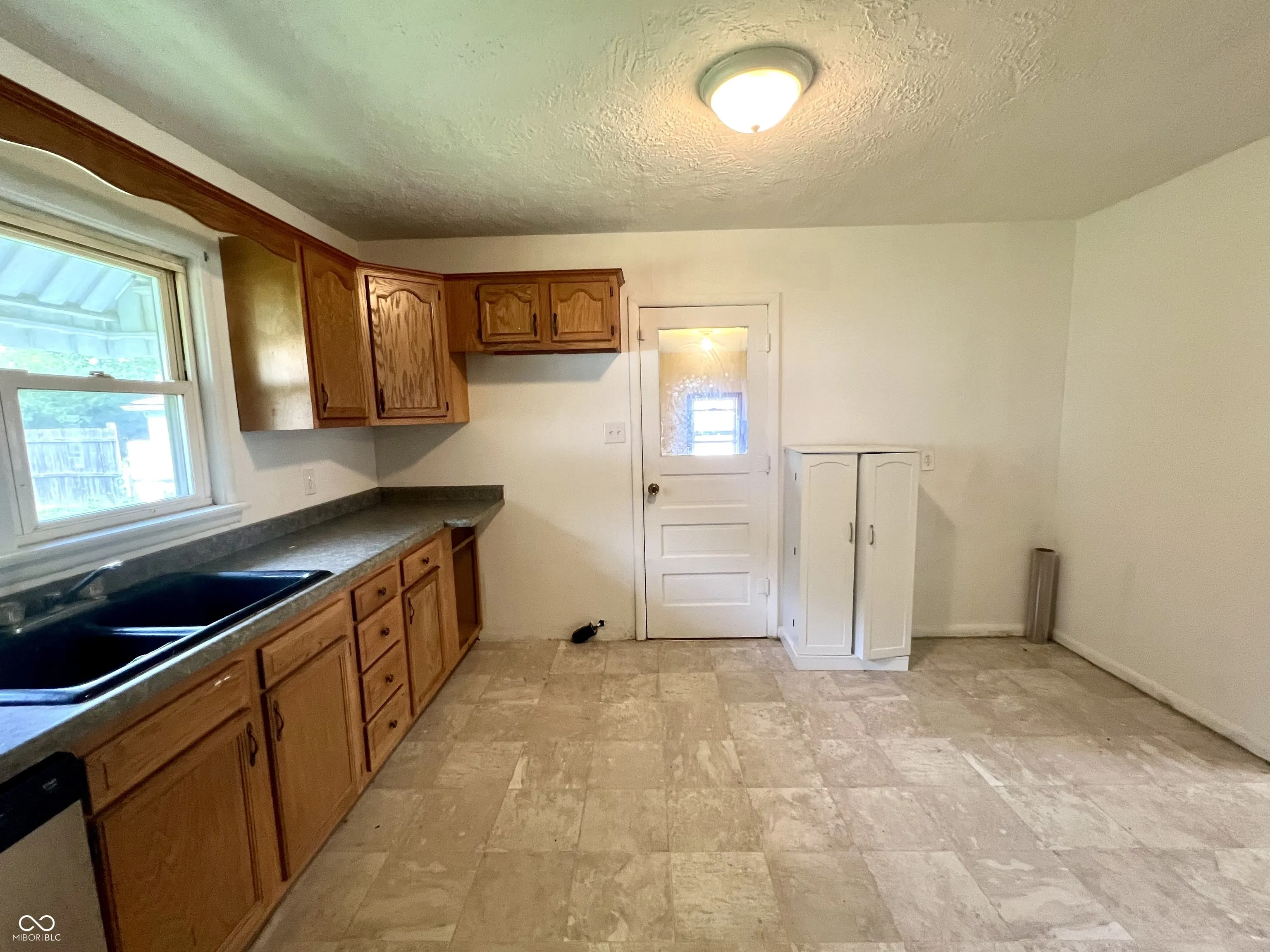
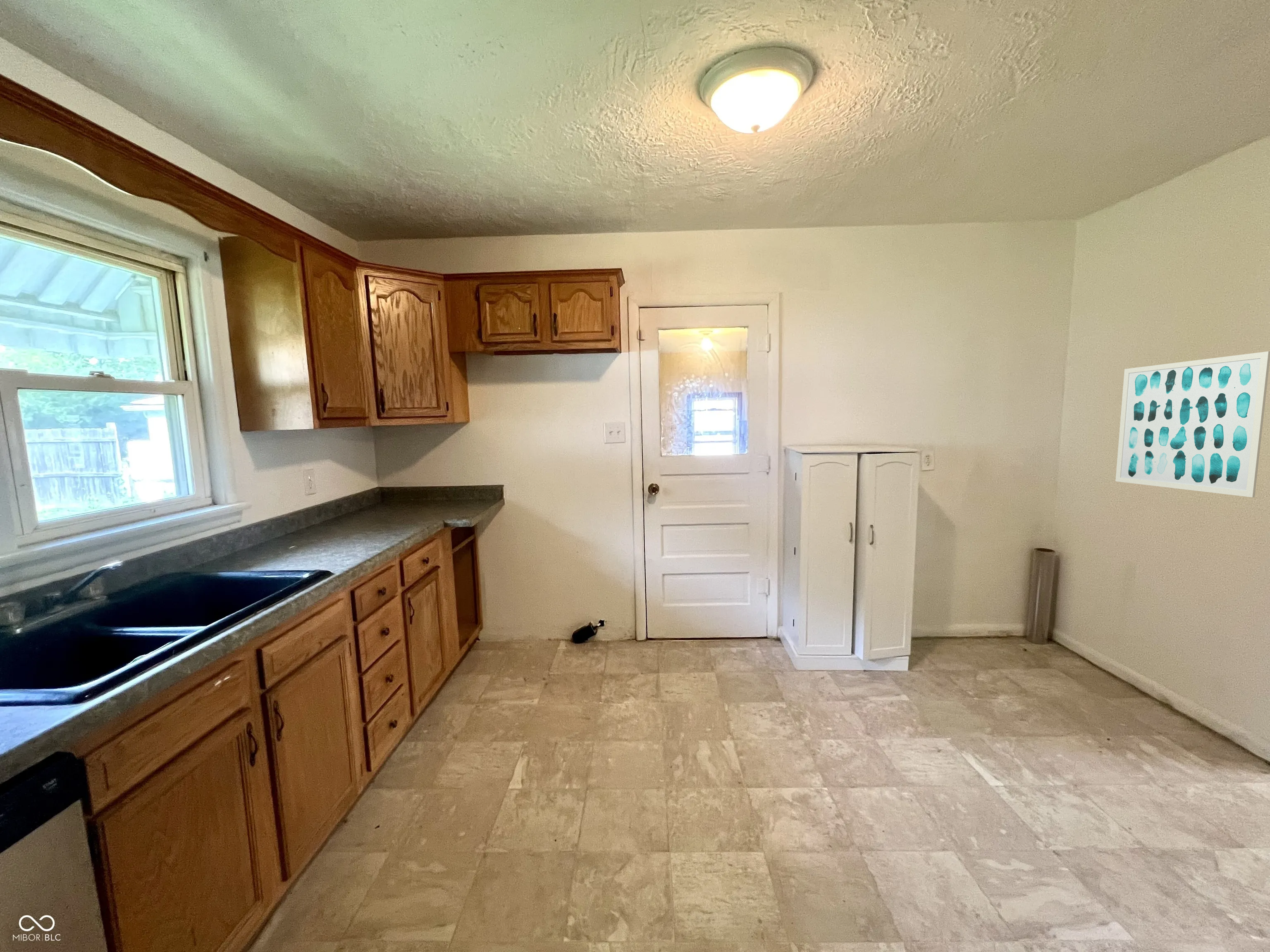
+ wall art (1182, 426)
